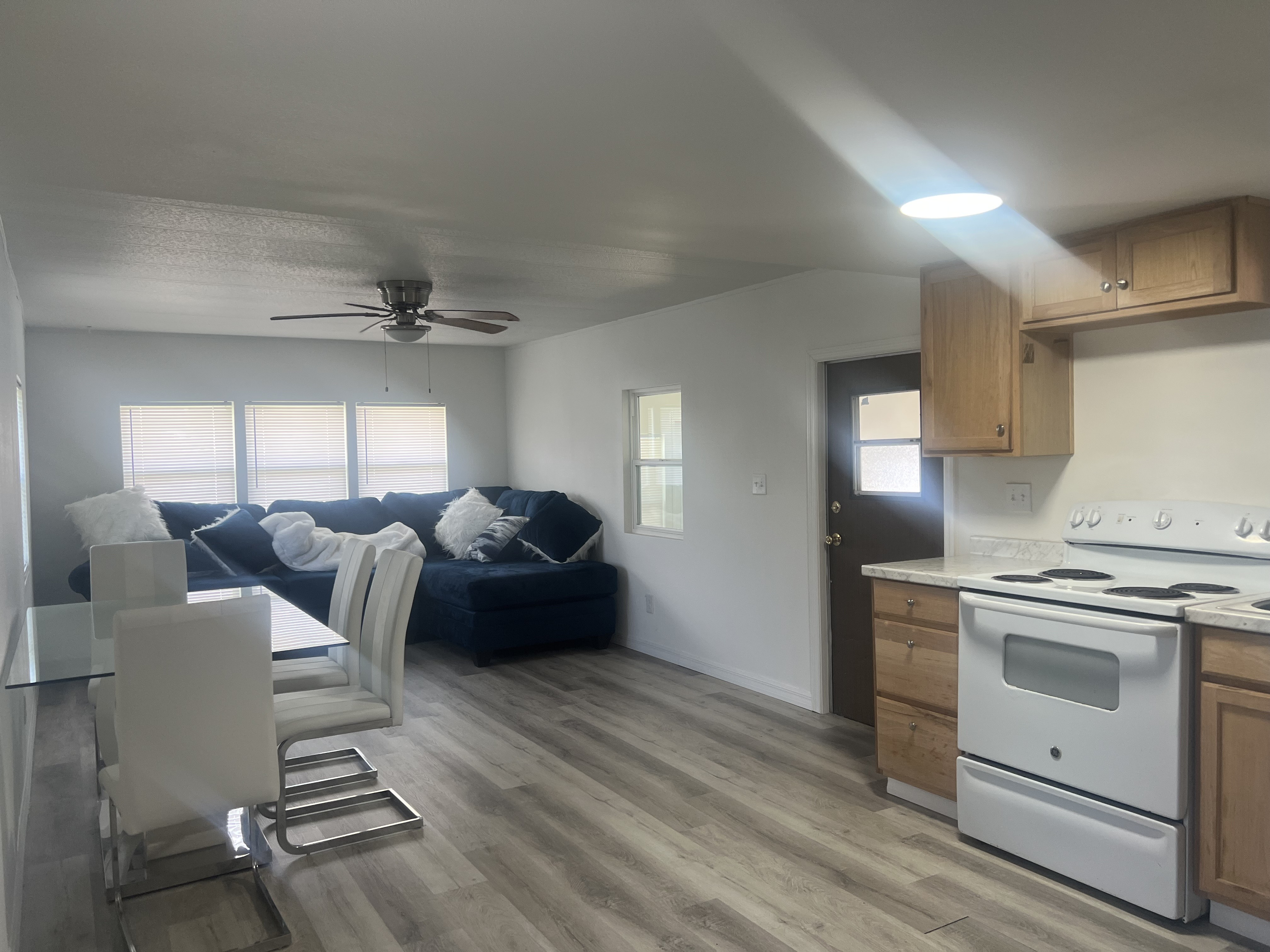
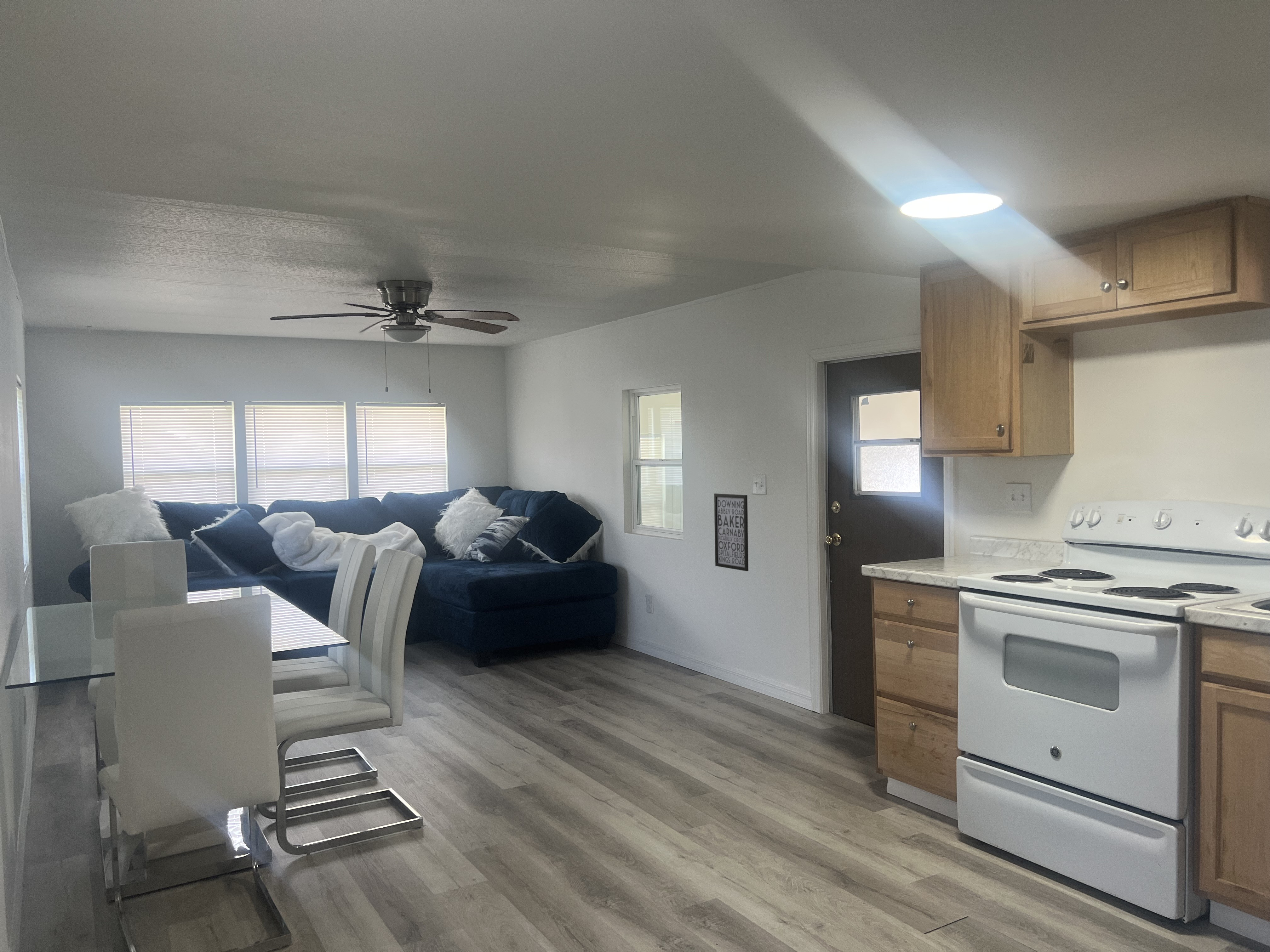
+ wall art (731, 531)
